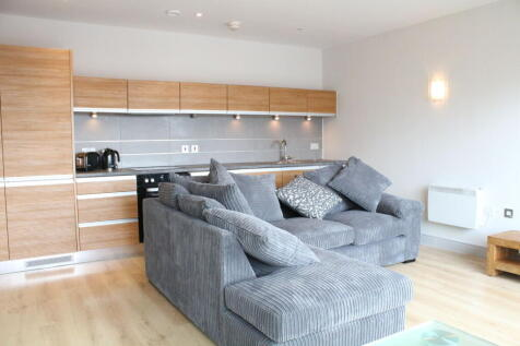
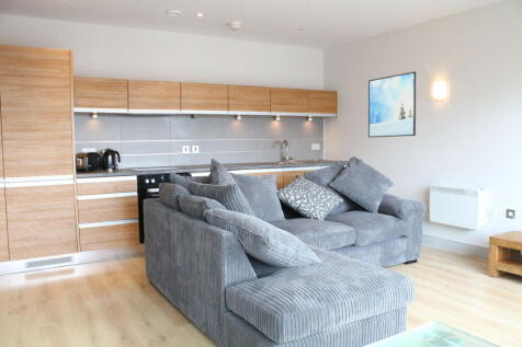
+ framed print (390, 106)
